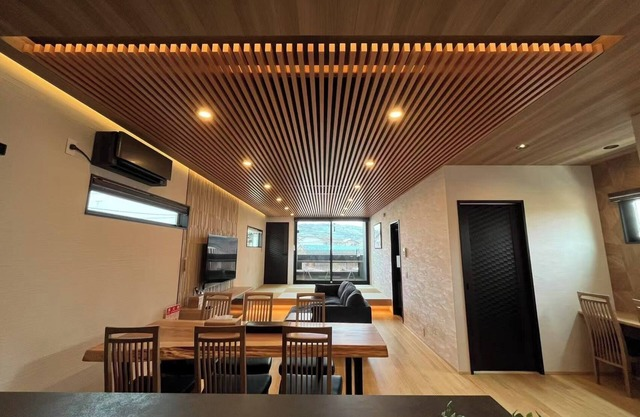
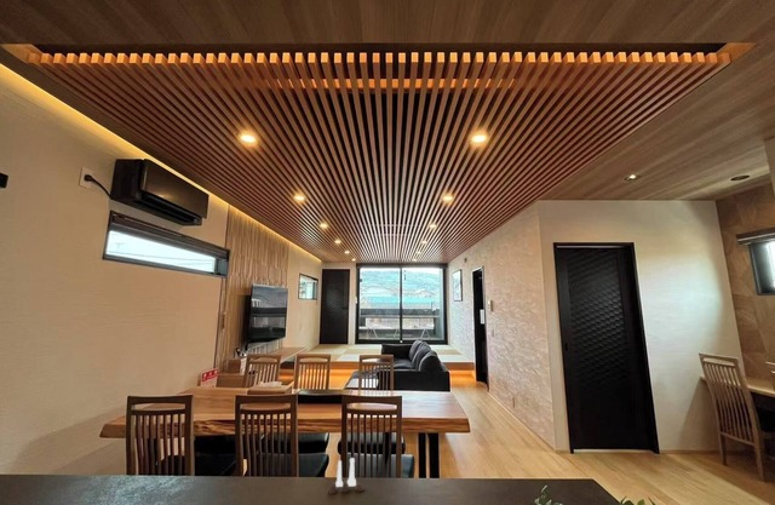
+ salt and pepper shaker set (349, 475)
